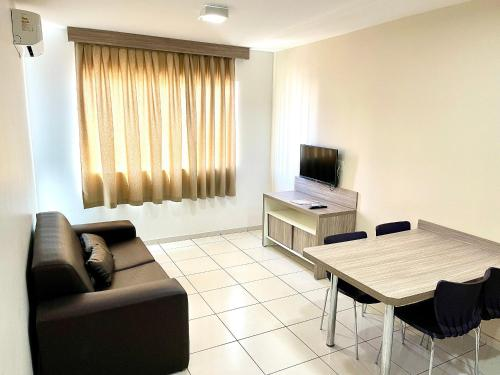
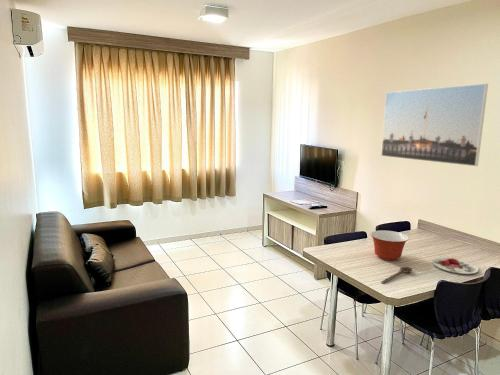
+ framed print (426, 125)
+ plate (454, 264)
+ mixing bowl (388, 246)
+ wooden spoon (396, 275)
